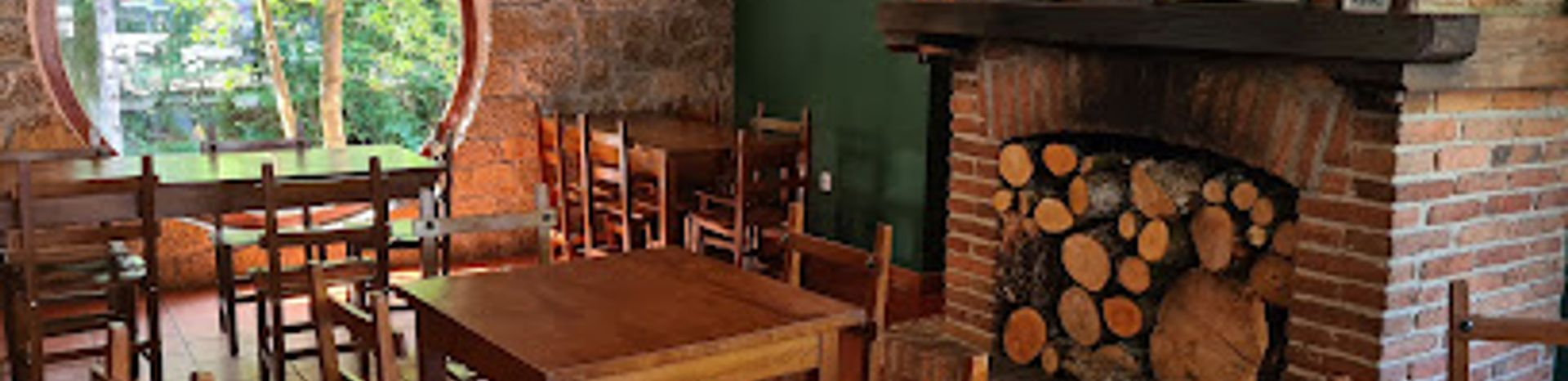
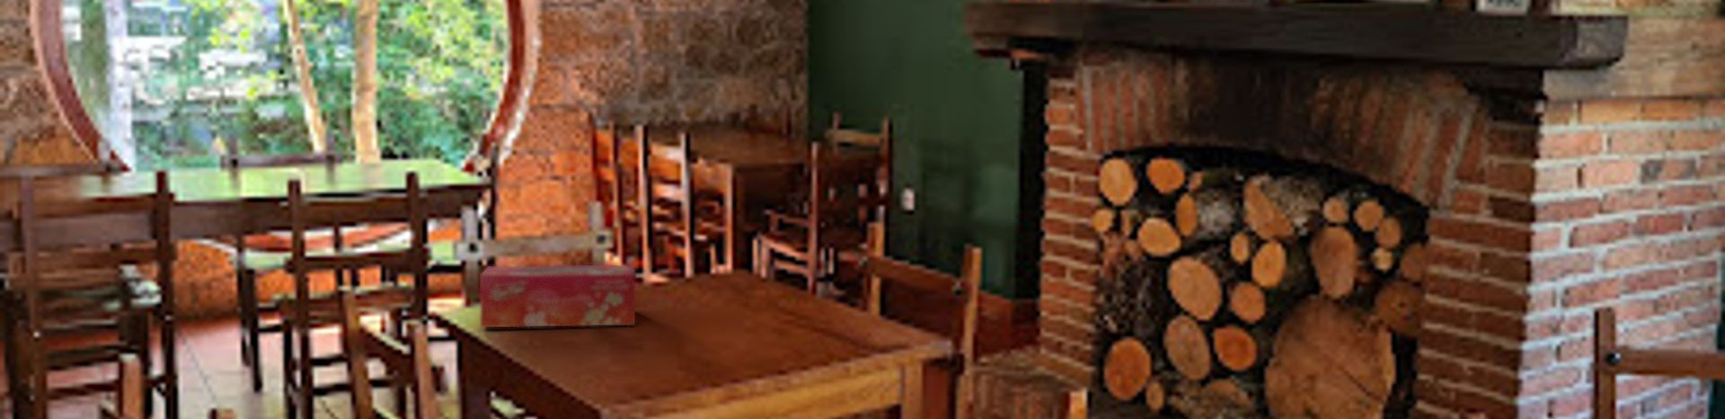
+ tissue box (560, 295)
